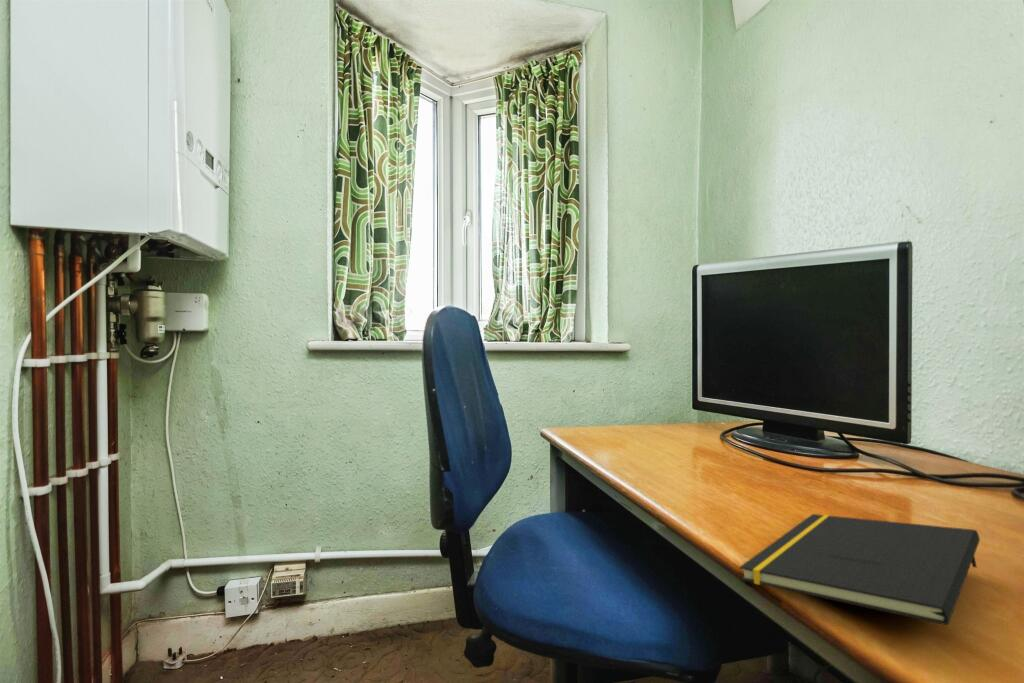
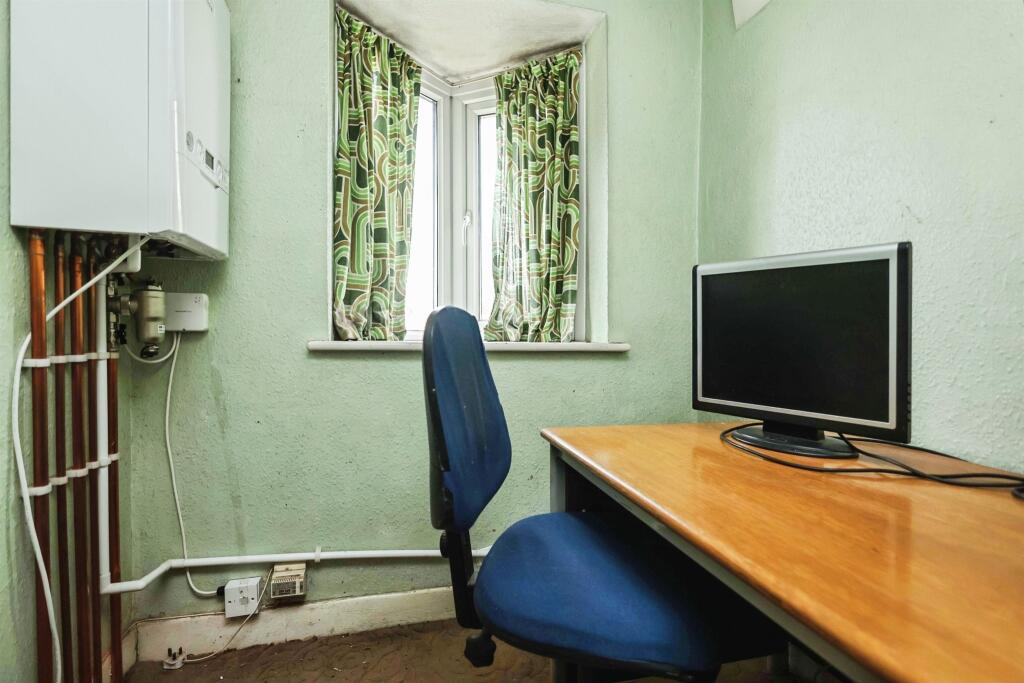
- notepad (861, 554)
